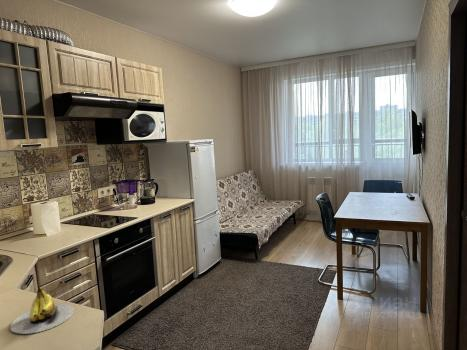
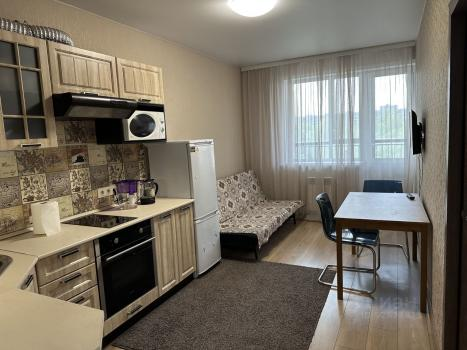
- banana (41, 304)
